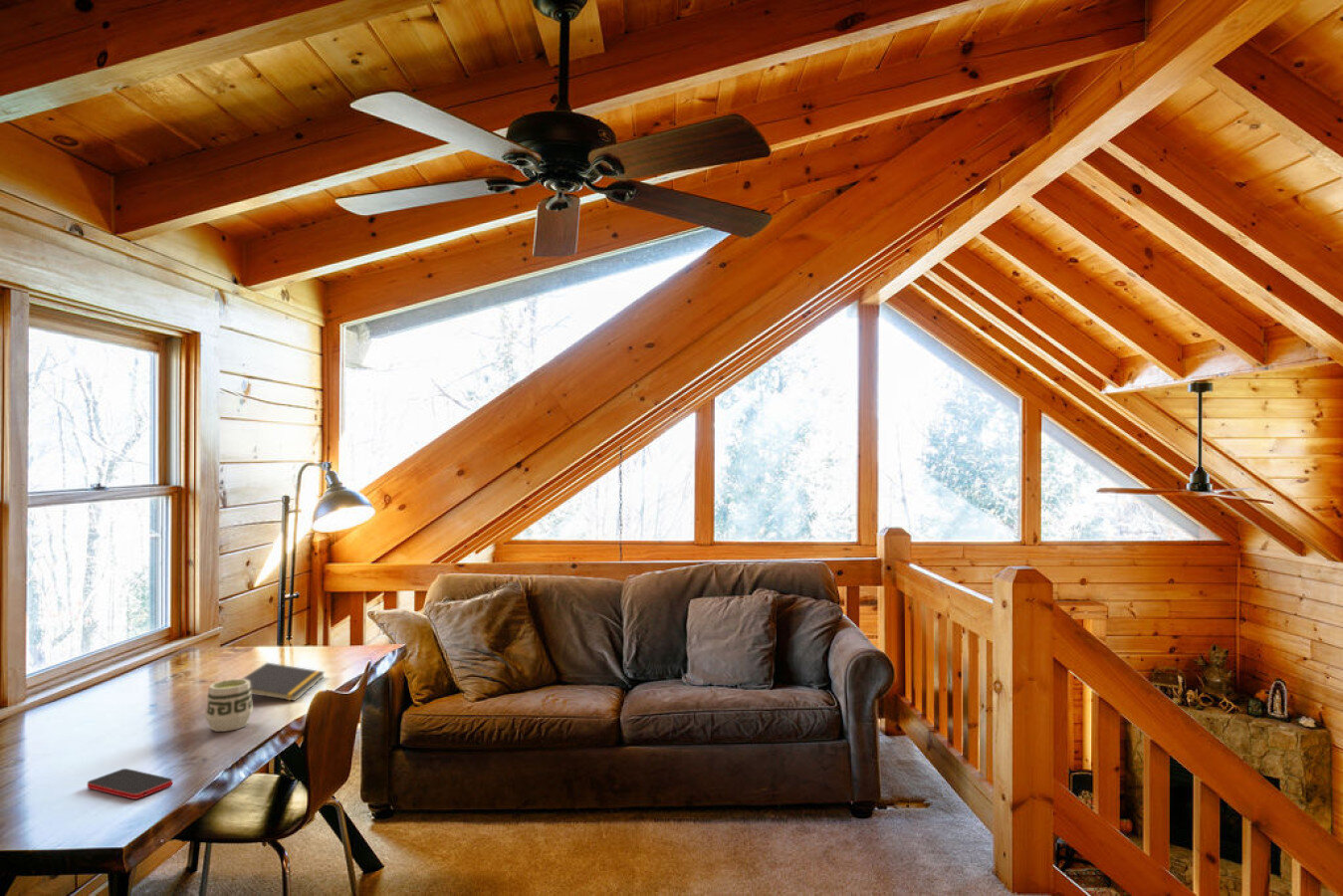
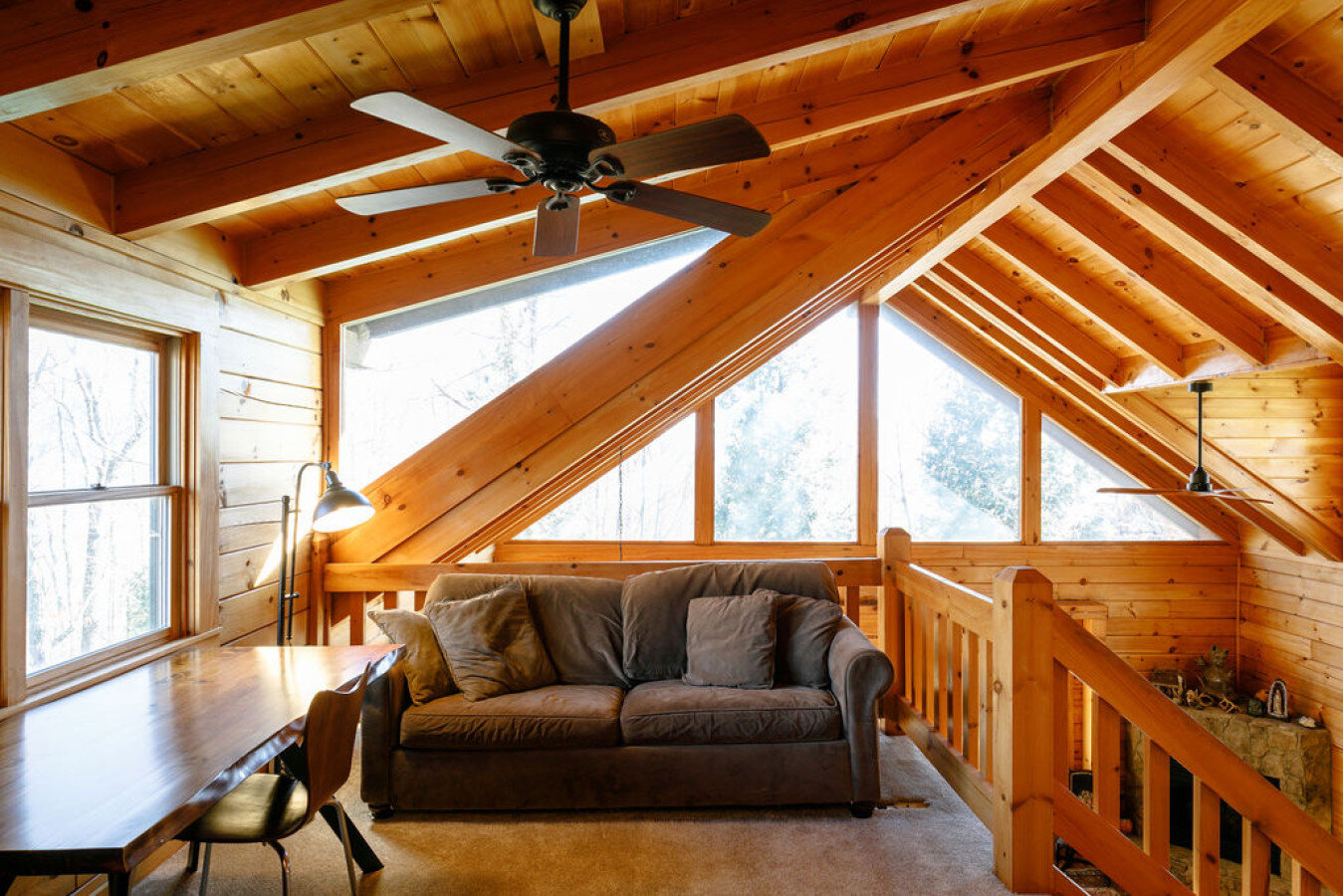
- smartphone (129, 783)
- notepad (280, 680)
- cup (229, 705)
